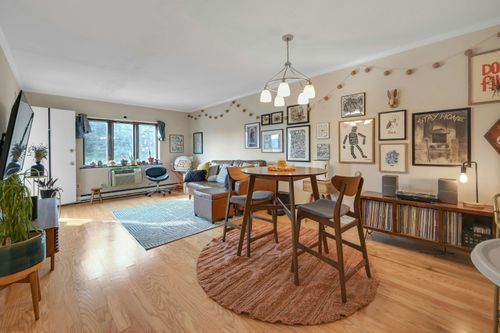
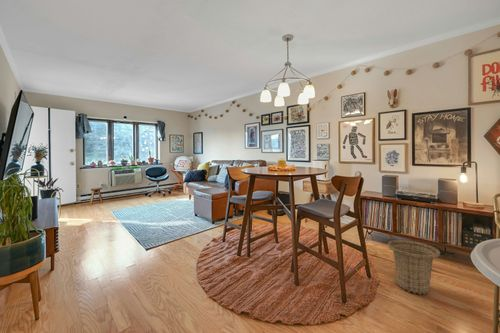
+ basket (412, 266)
